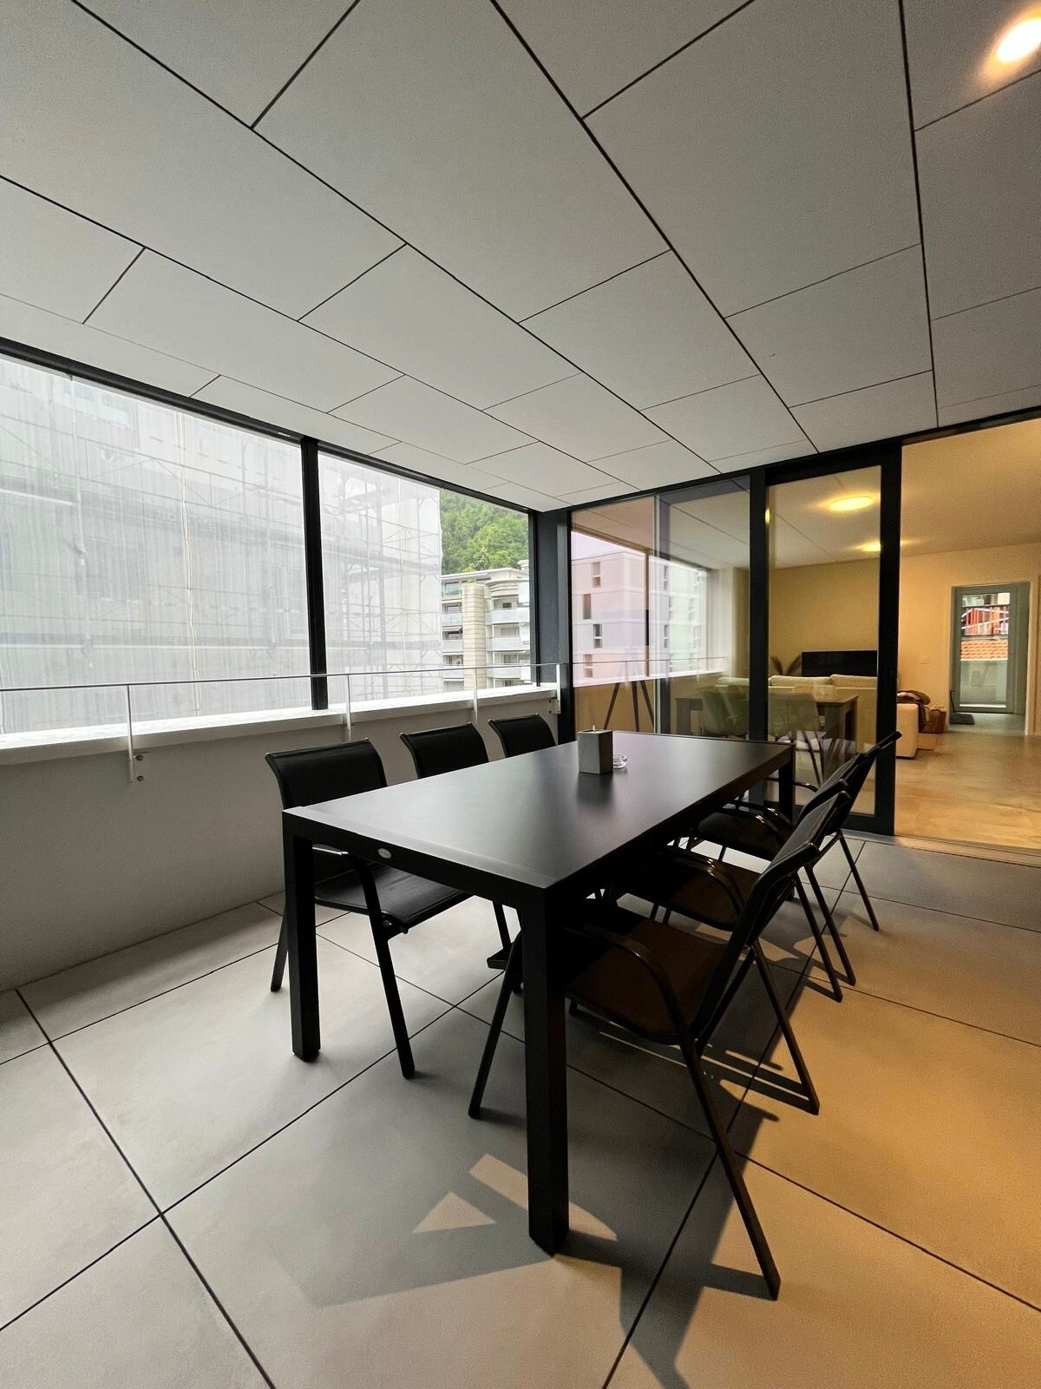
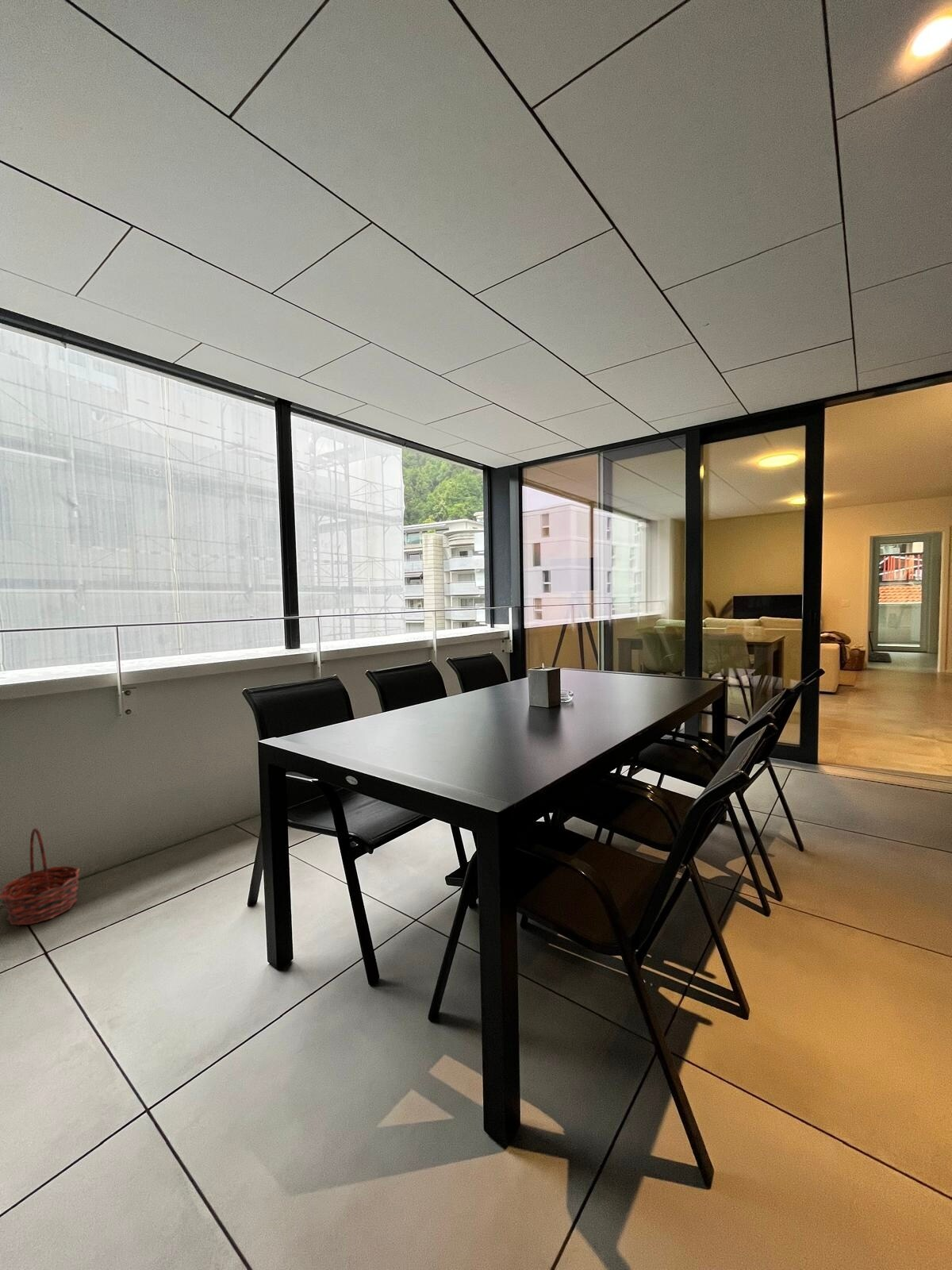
+ basket (40, 870)
